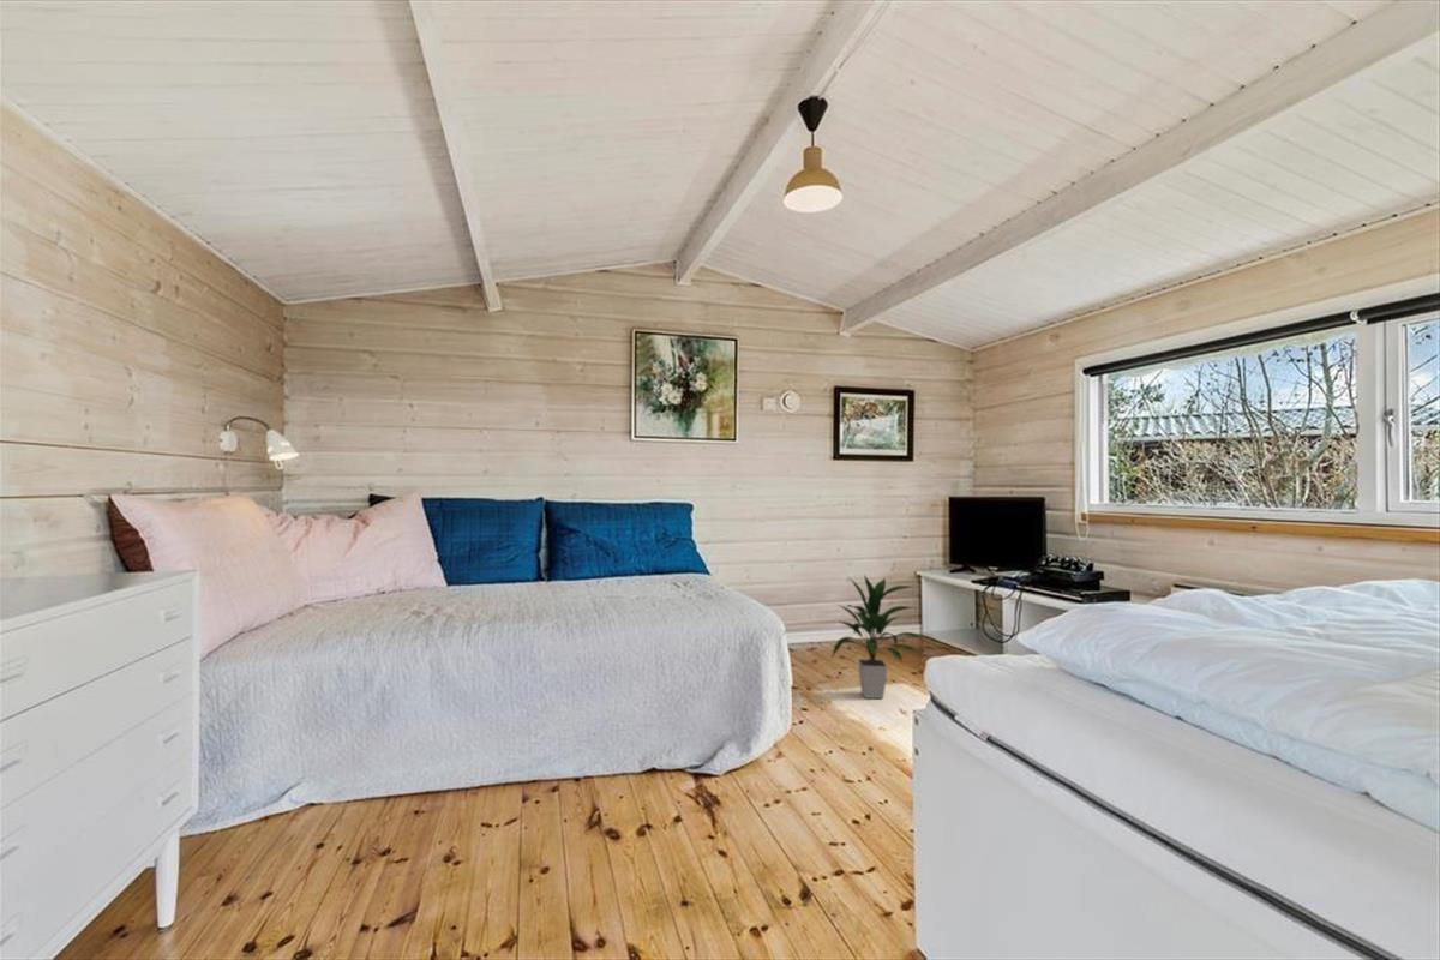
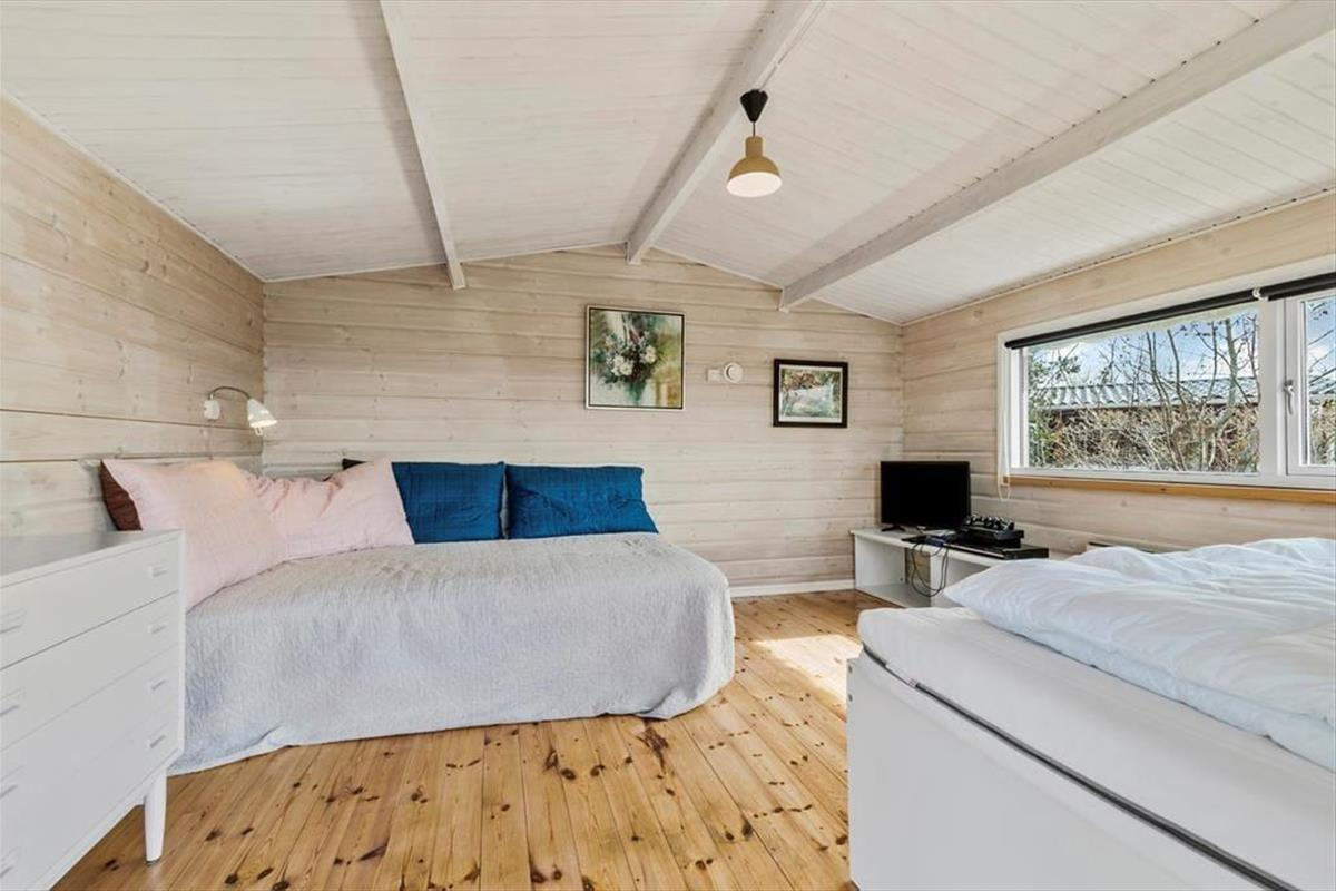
- indoor plant (874, 632)
